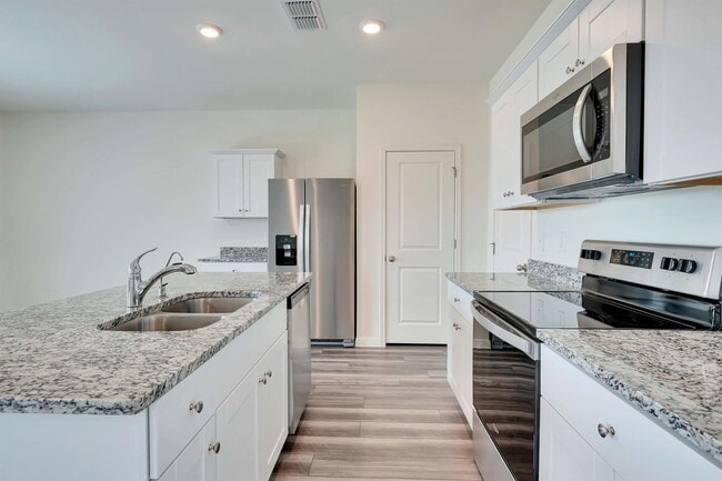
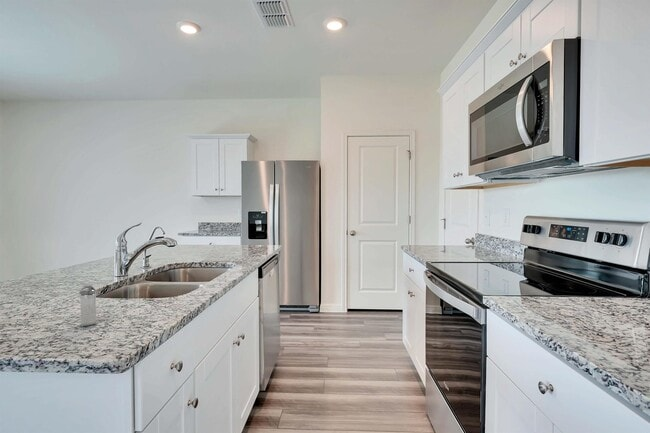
+ shaker (88, 305)
